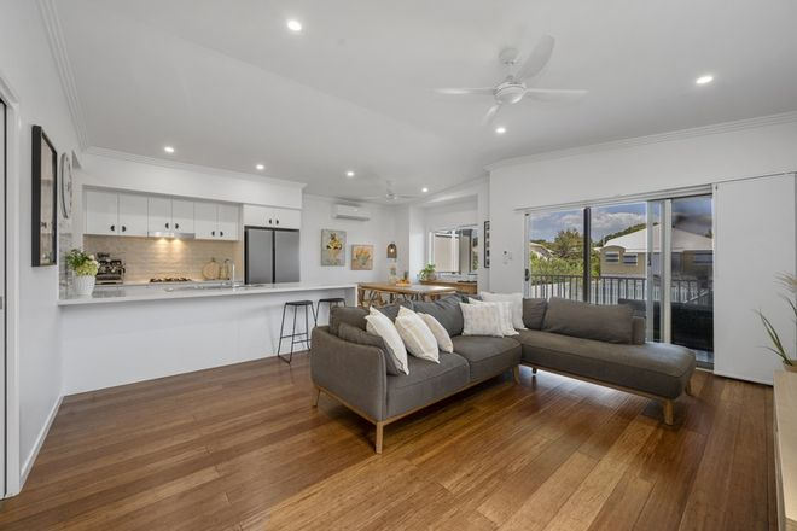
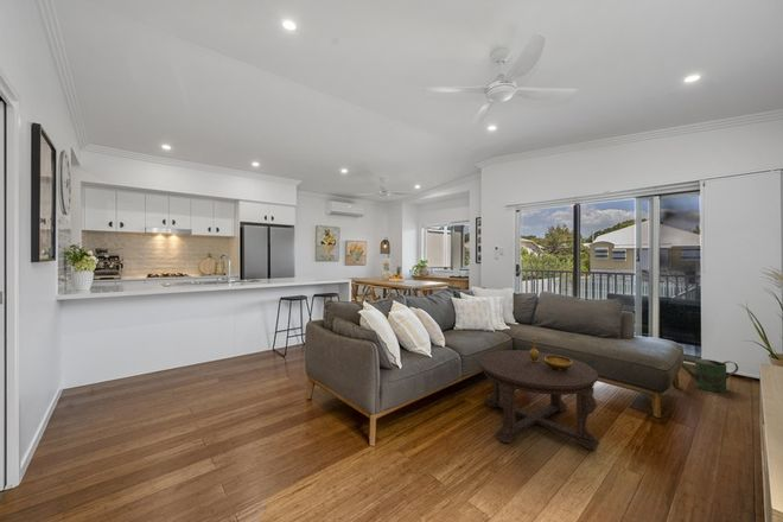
+ decorative bowl (549, 356)
+ coffee table (534, 392)
+ watering can (702, 371)
